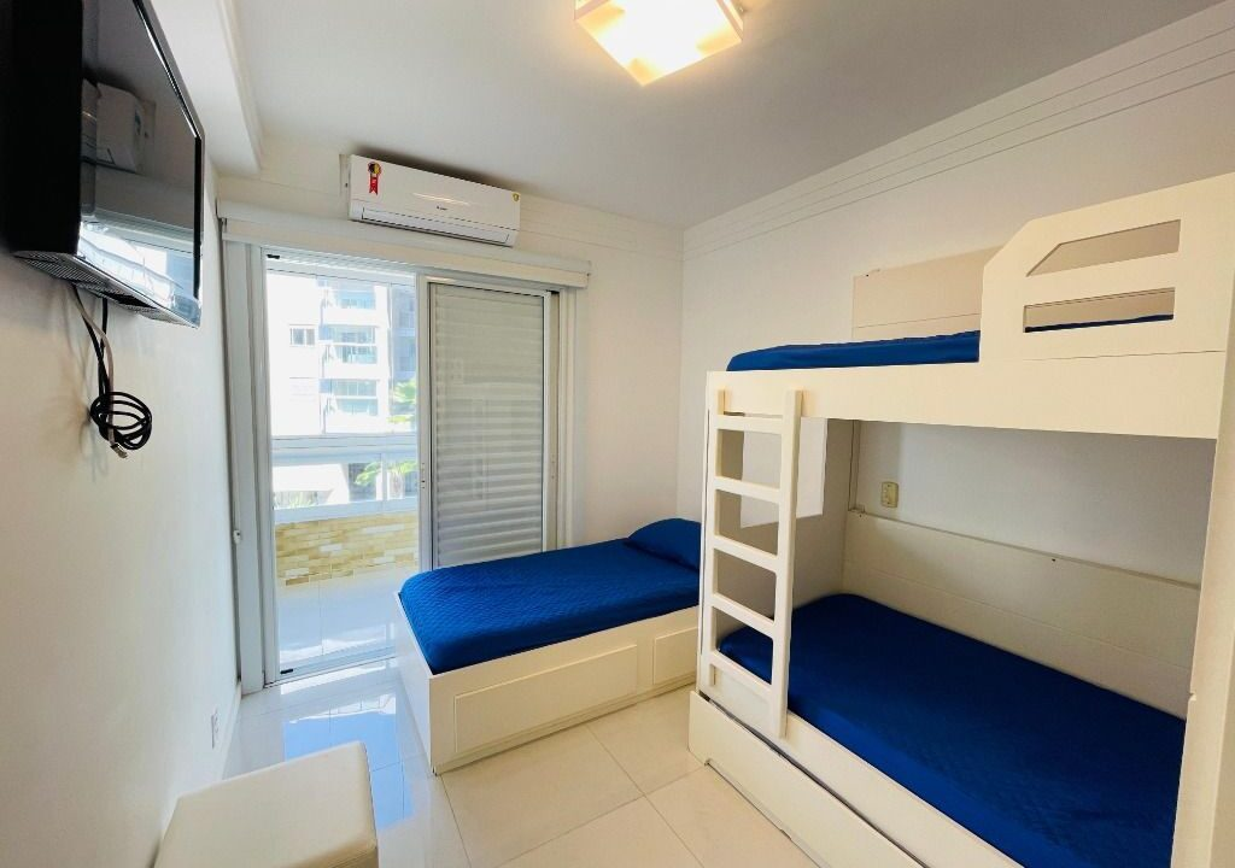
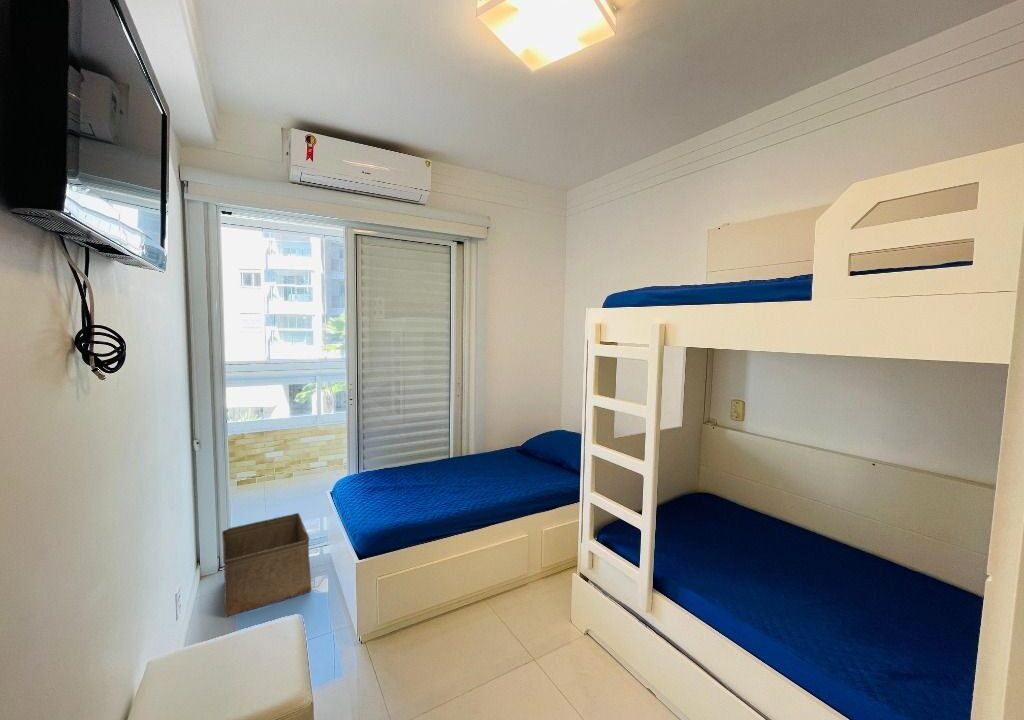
+ storage bin (266, 559)
